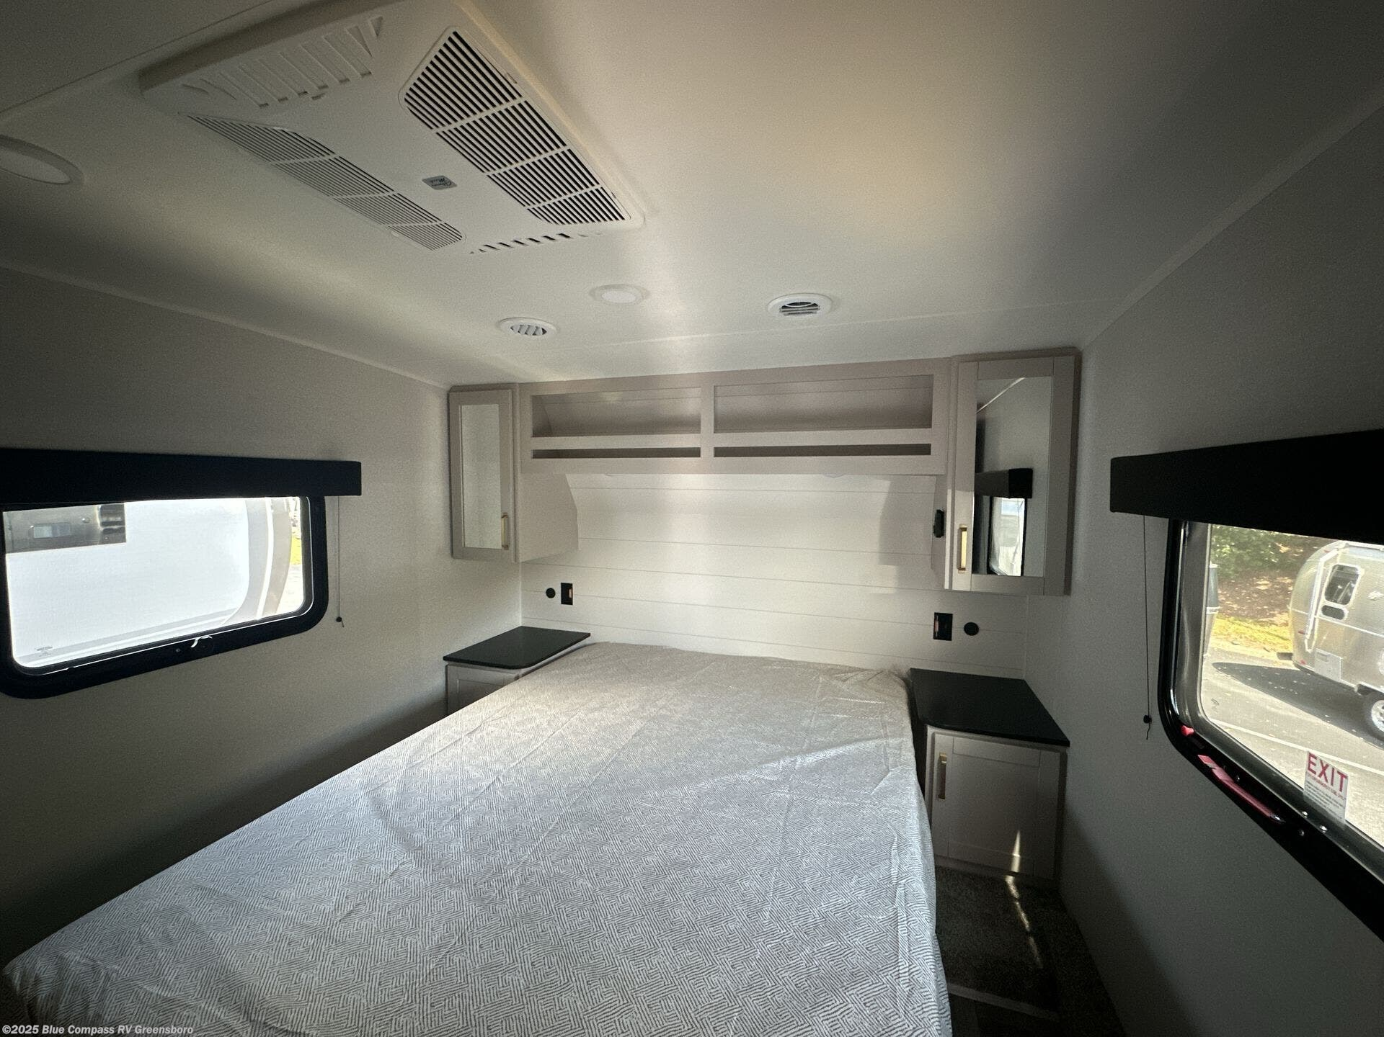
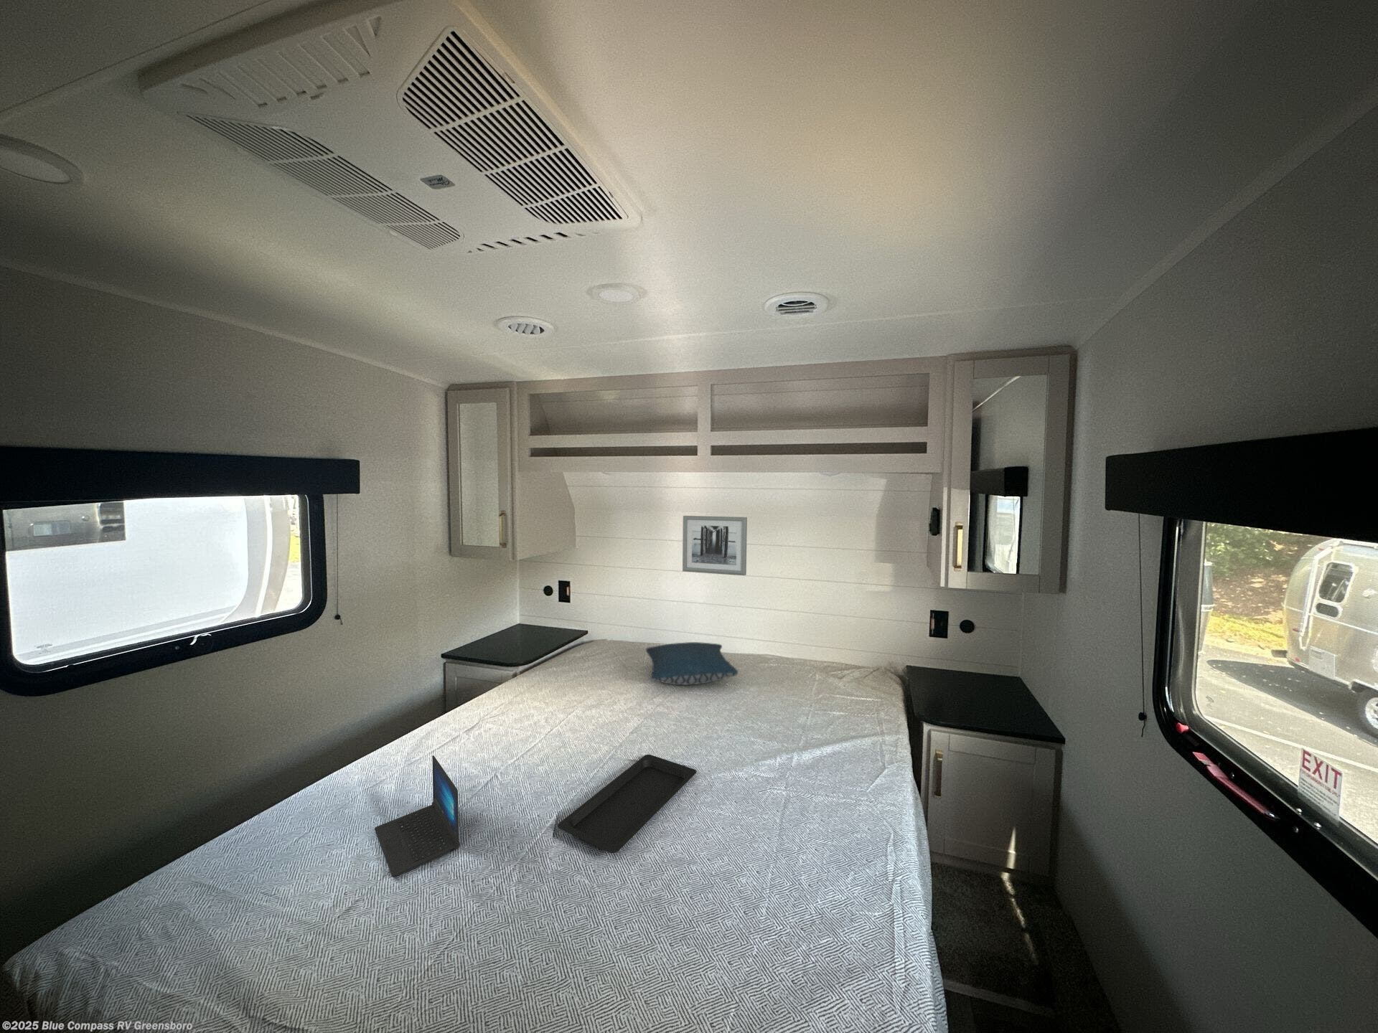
+ laptop (417, 811)
+ pillow (689, 662)
+ wall art (713, 545)
+ serving tray (633, 799)
